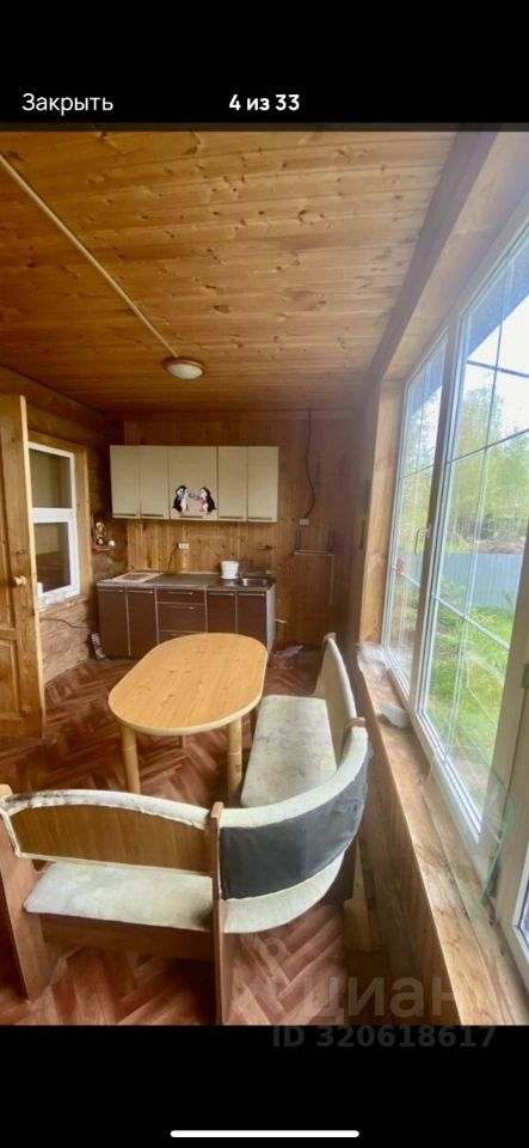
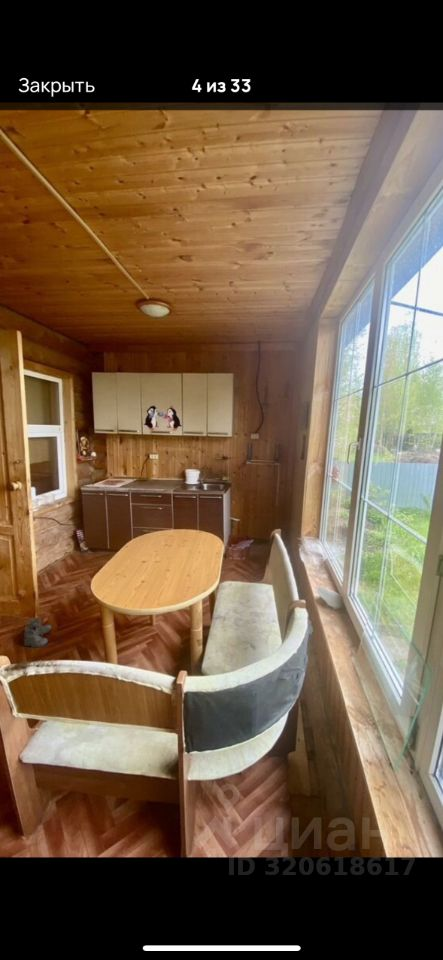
+ boots (37, 631)
